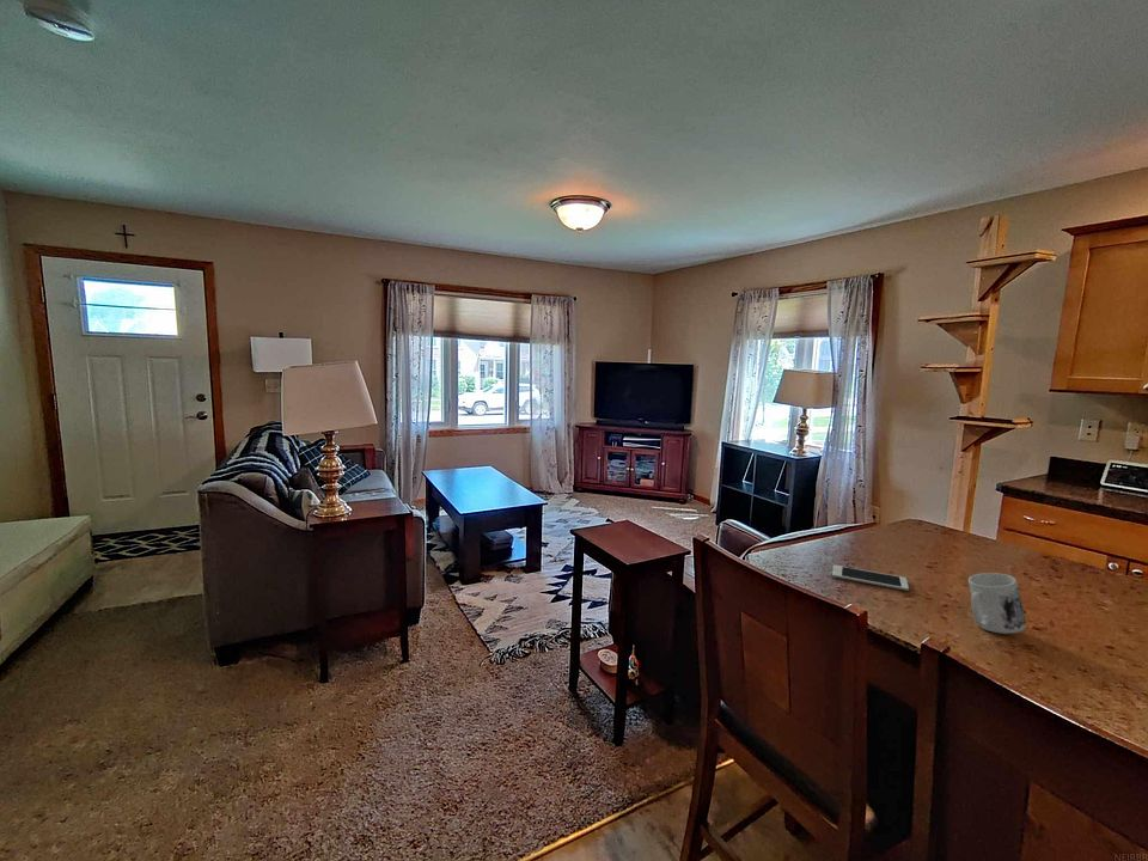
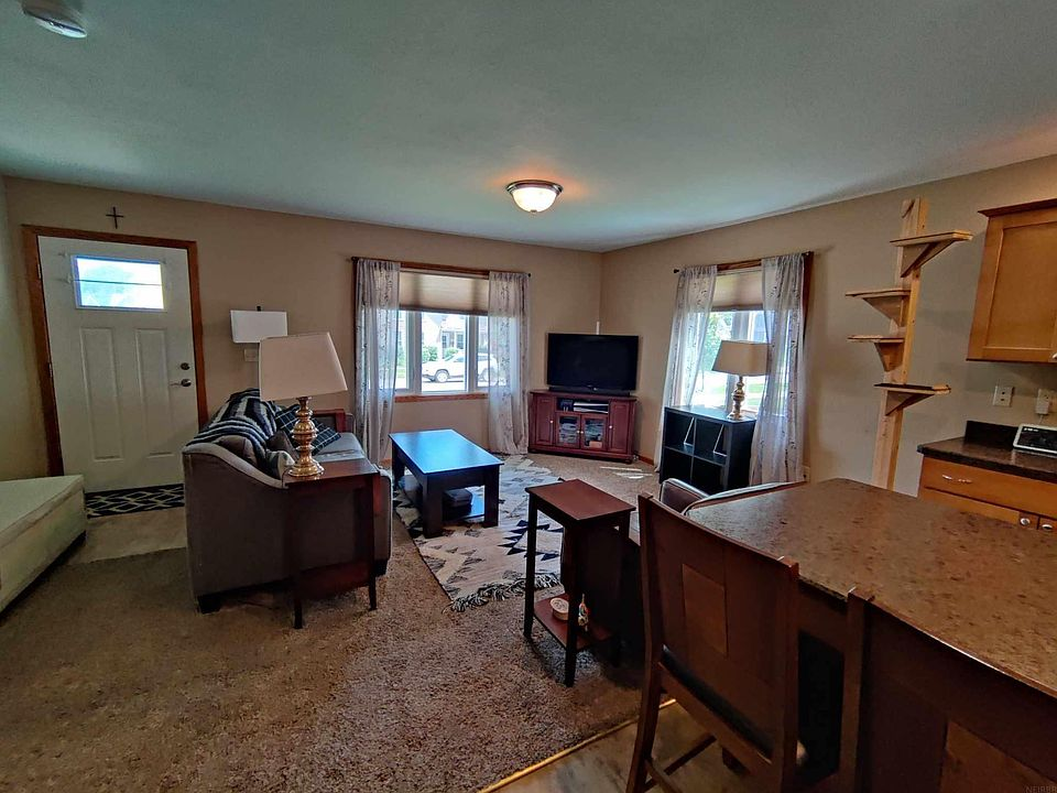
- cell phone (868, 576)
- mug (996, 604)
